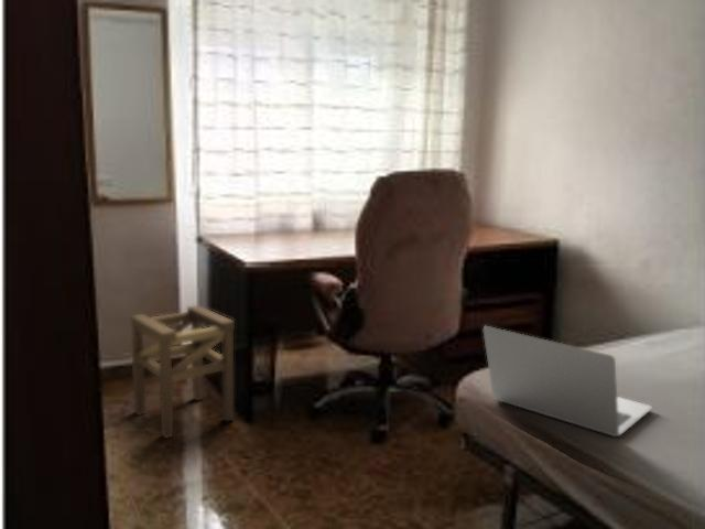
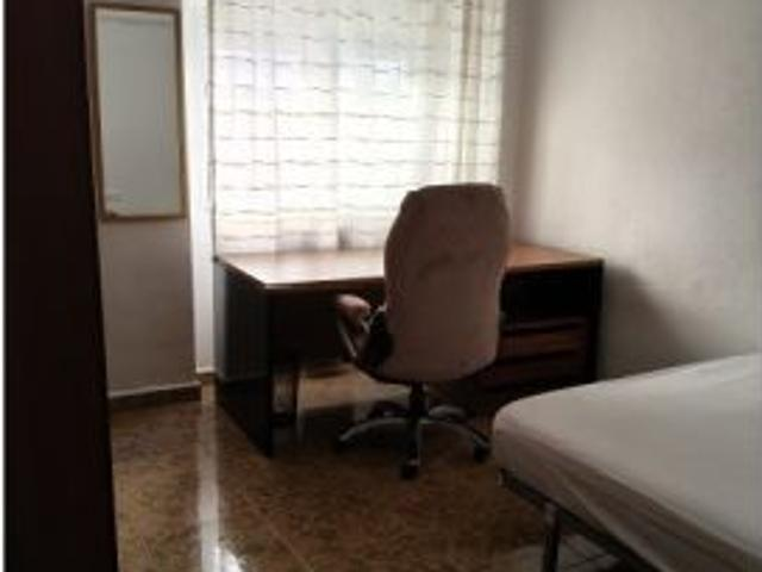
- laptop (568, 368)
- stool (183, 368)
